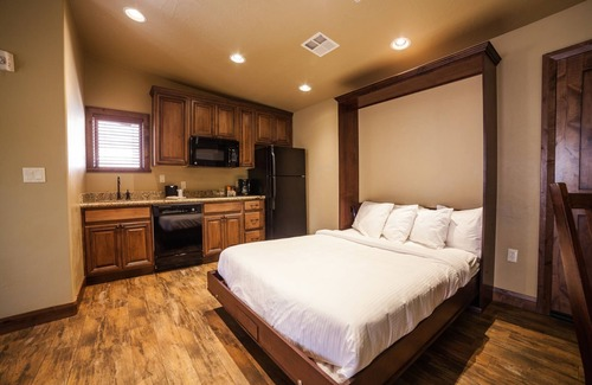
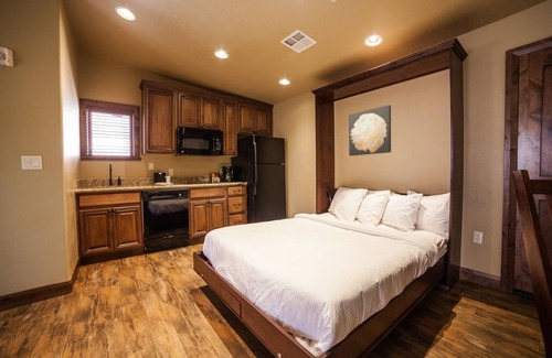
+ wall art (368, 132)
